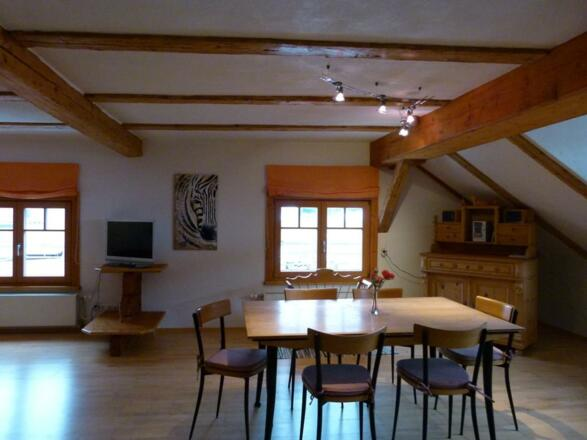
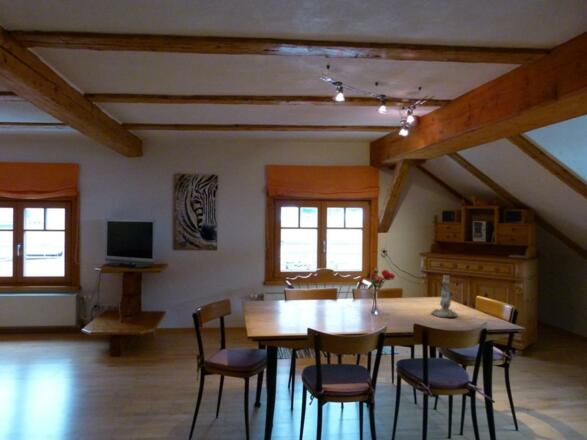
+ candlestick (444, 295)
